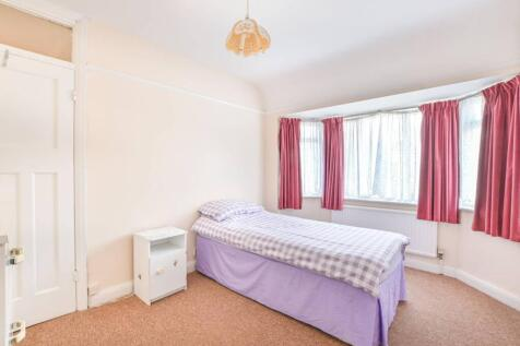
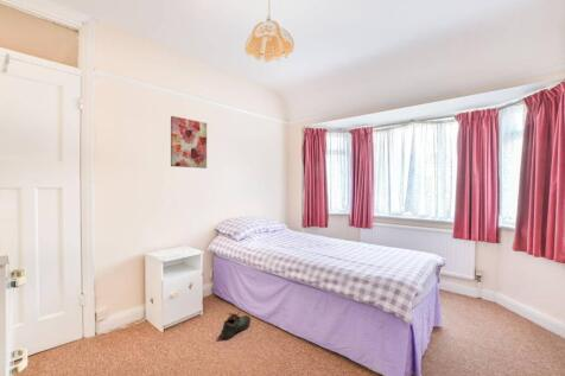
+ wall art (189, 144)
+ shoe (235, 319)
